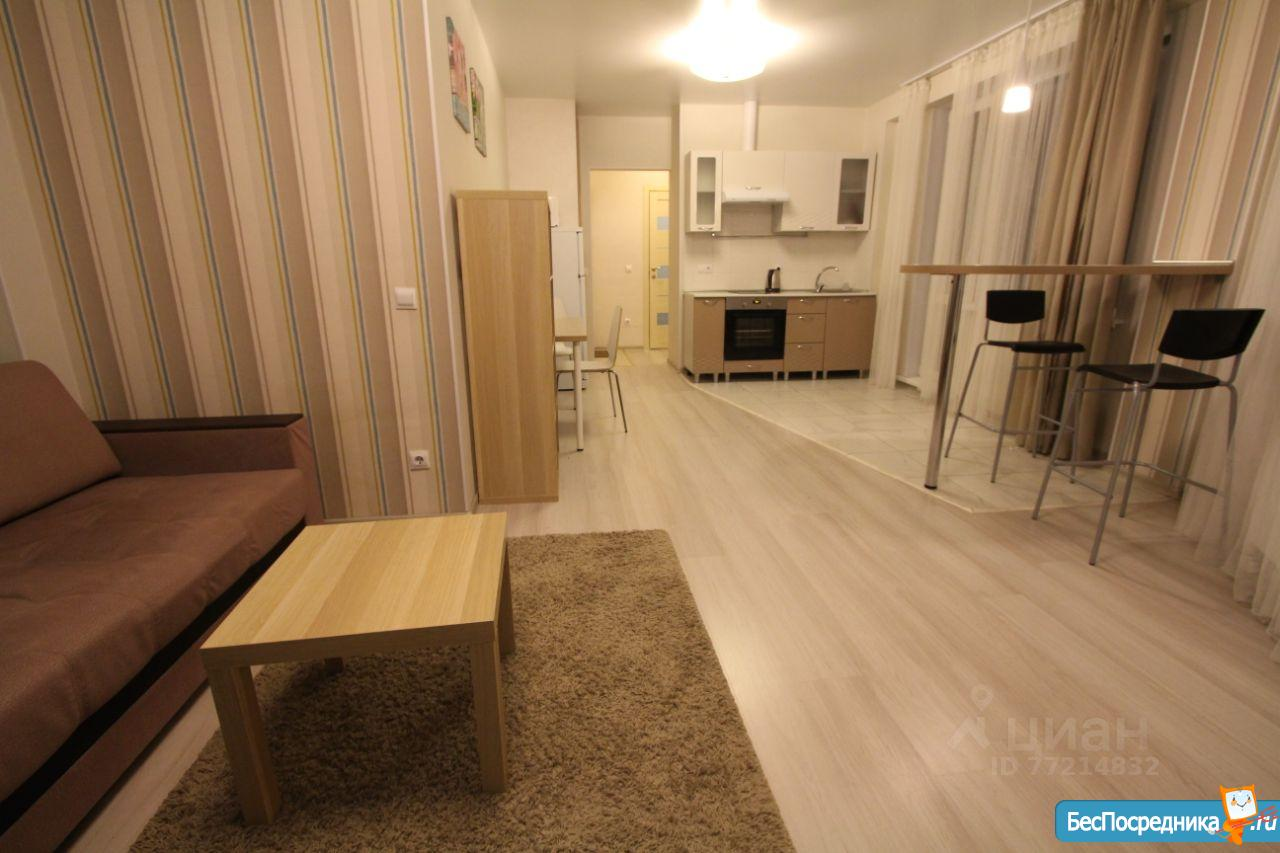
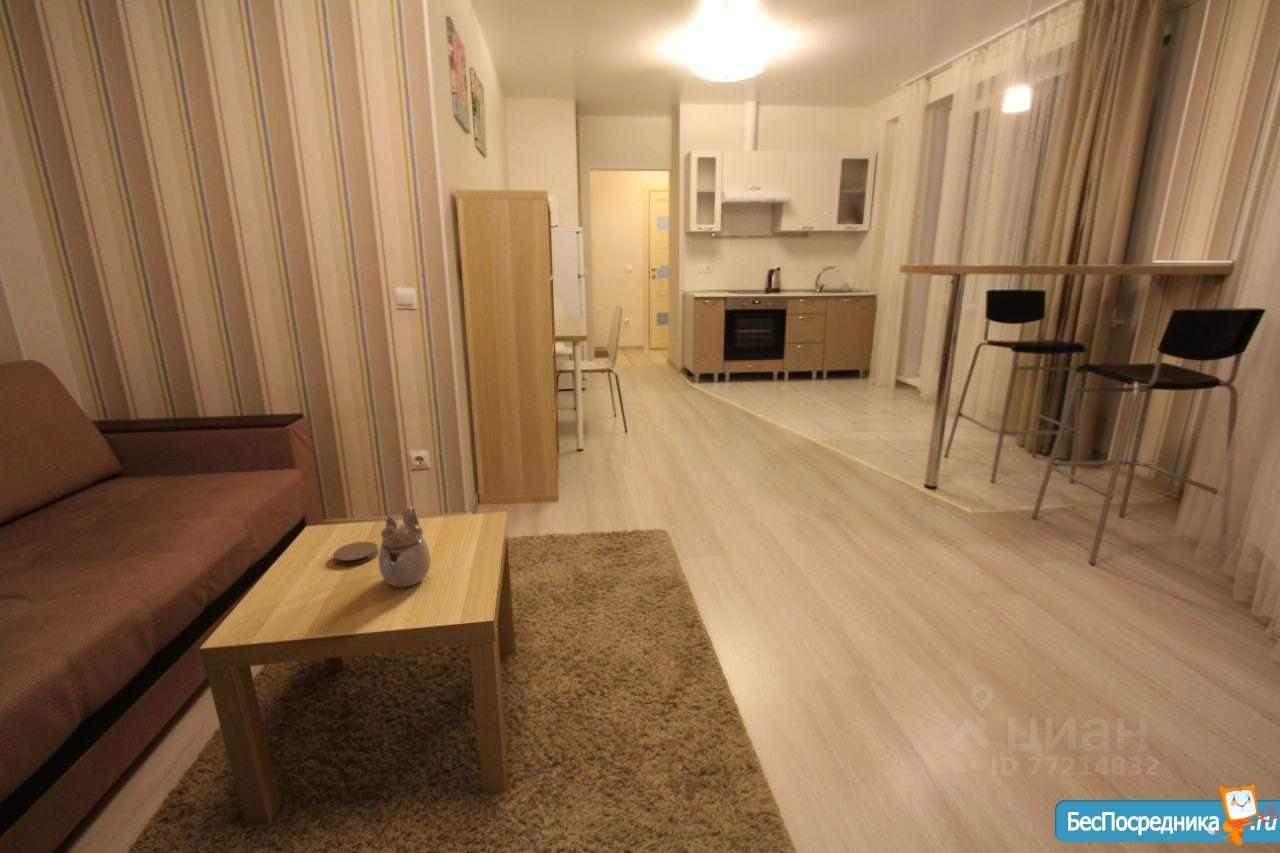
+ coaster (356, 553)
+ teapot (404, 546)
